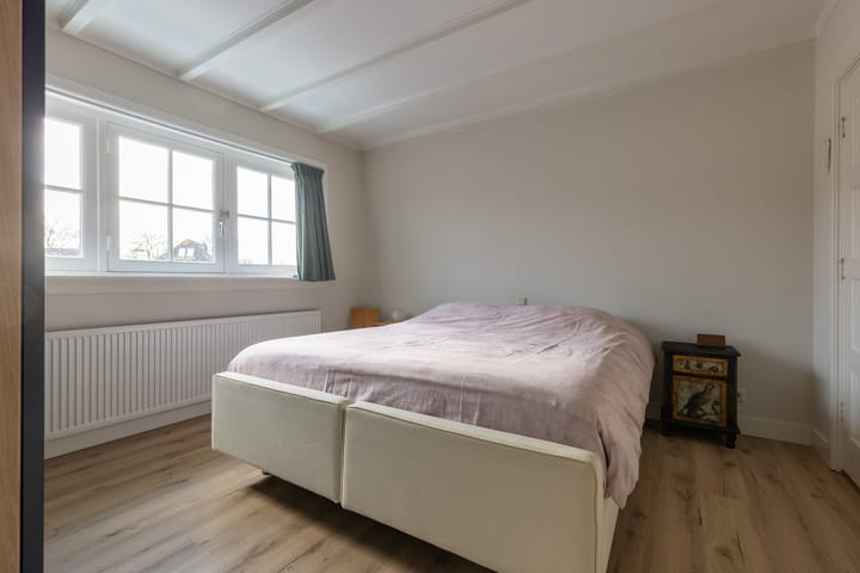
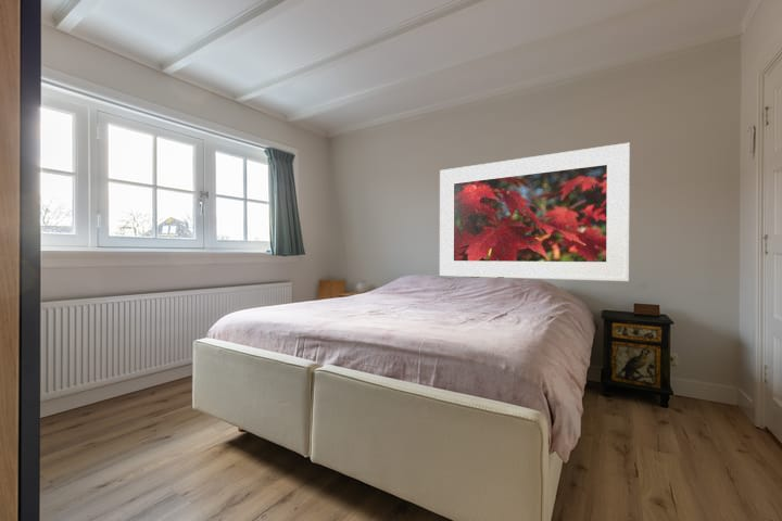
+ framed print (521, 218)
